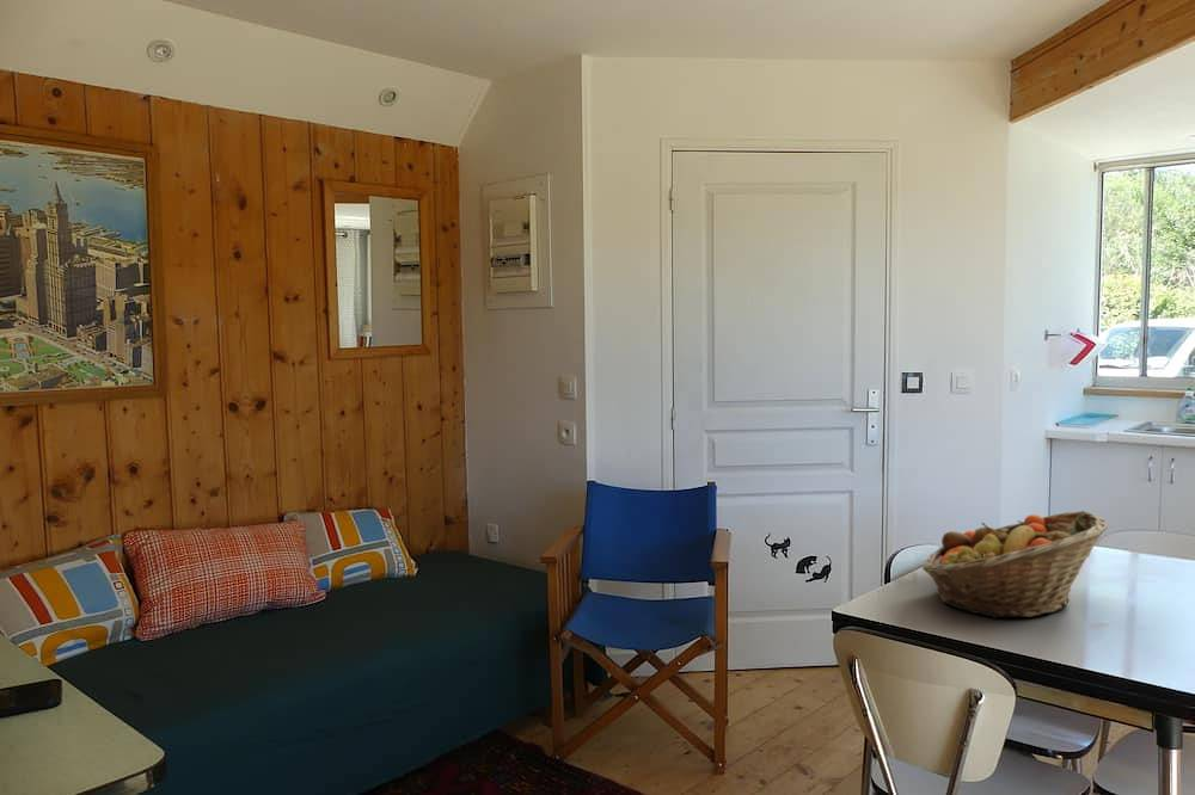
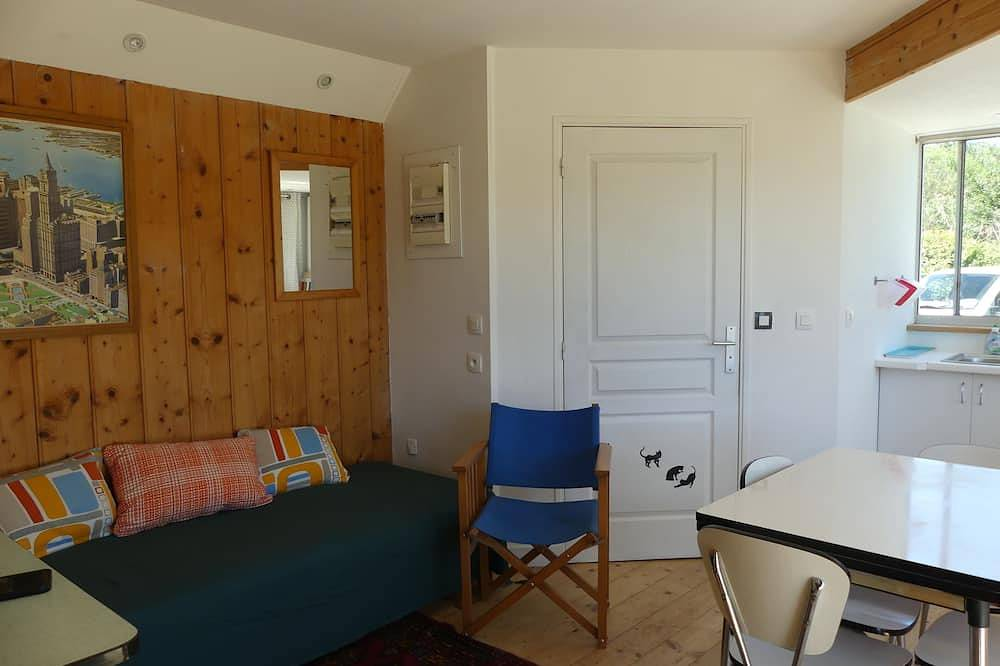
- fruit basket (1012, 556)
